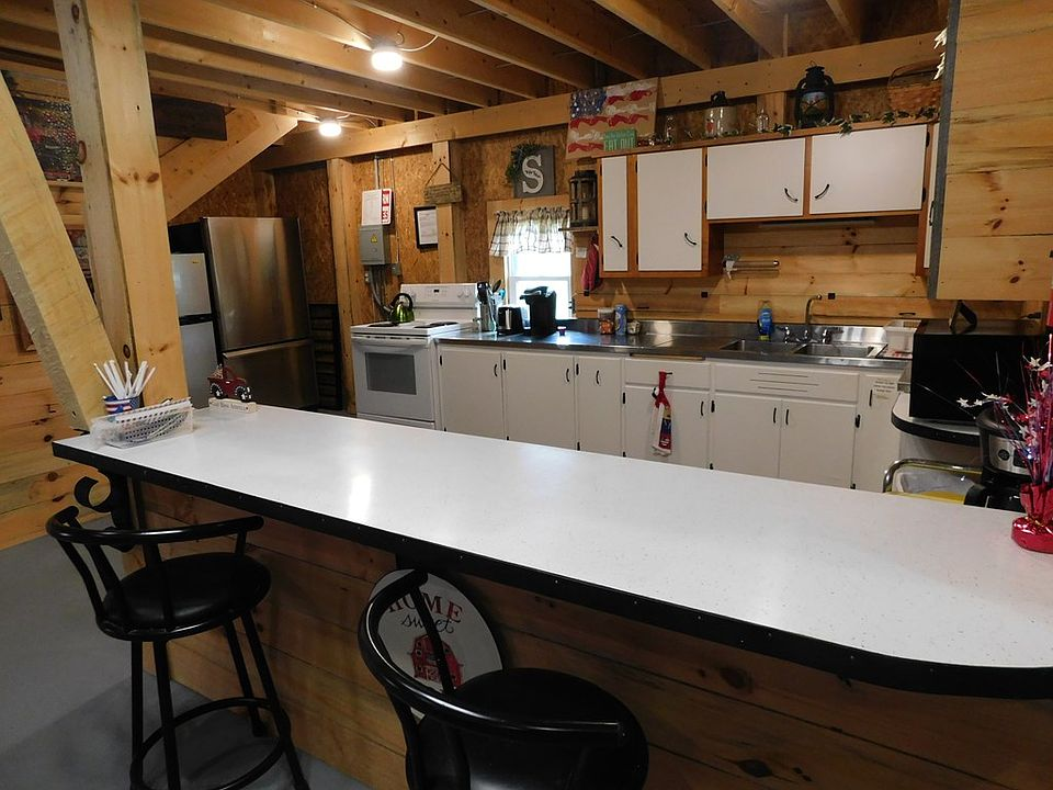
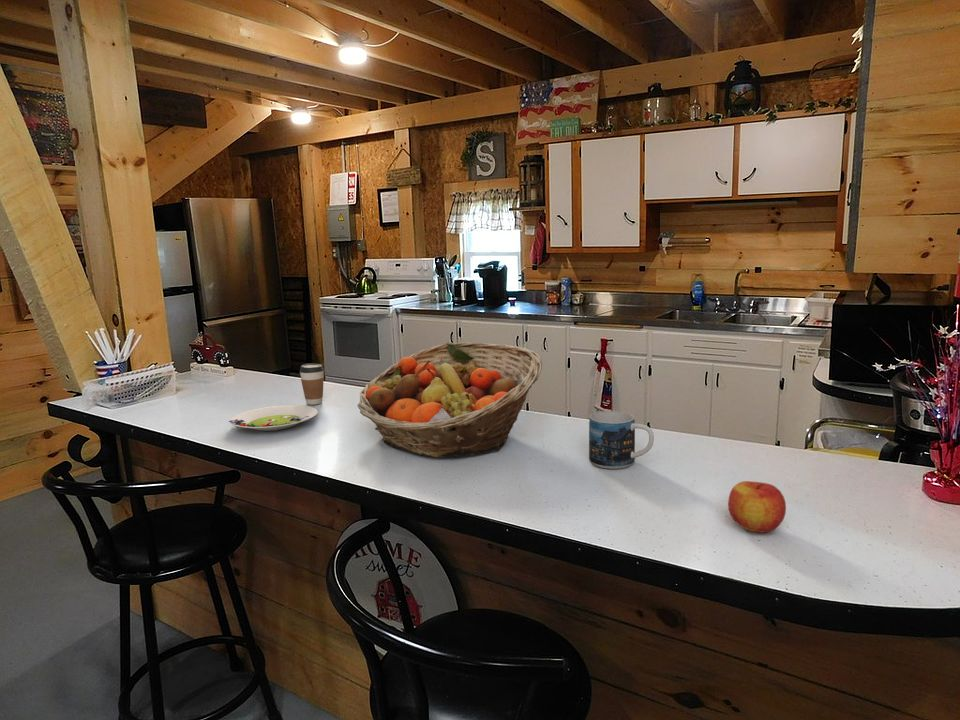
+ mug (621, 441)
+ fruit basket (448, 394)
+ coffee cup (312, 384)
+ apple (756, 505)
+ salad plate (274, 418)
